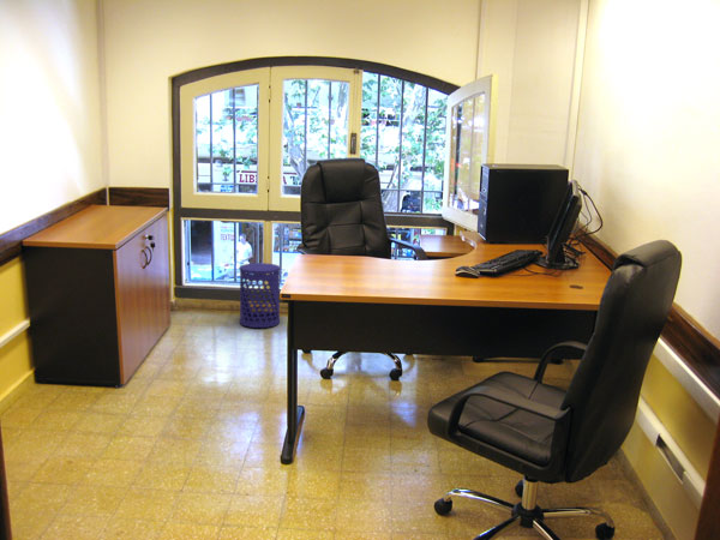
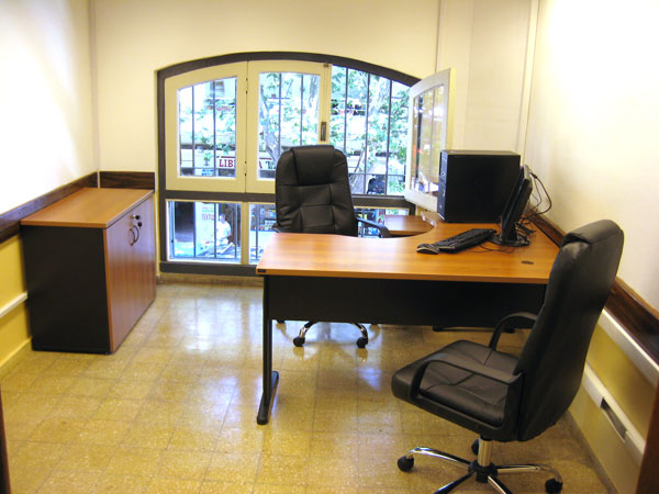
- waste bin (259, 294)
